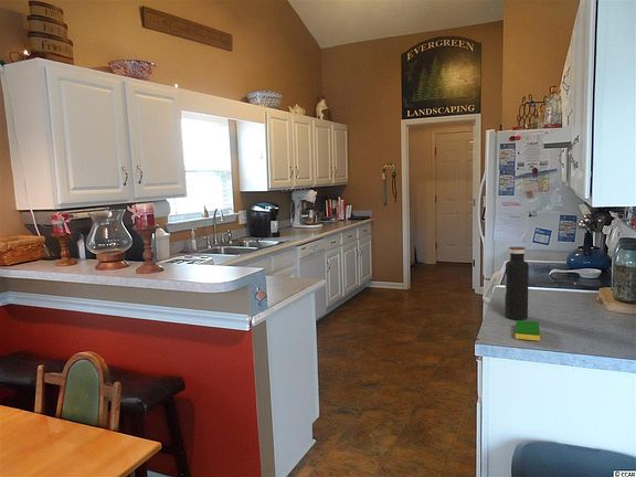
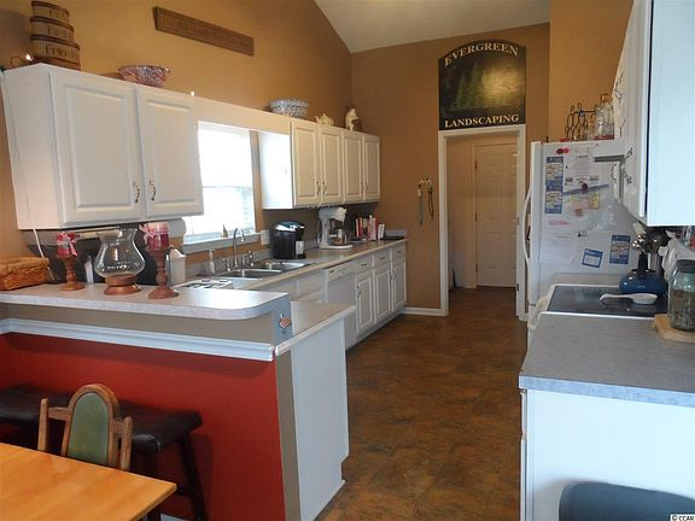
- water bottle (516, 282)
- dish sponge (527, 329)
